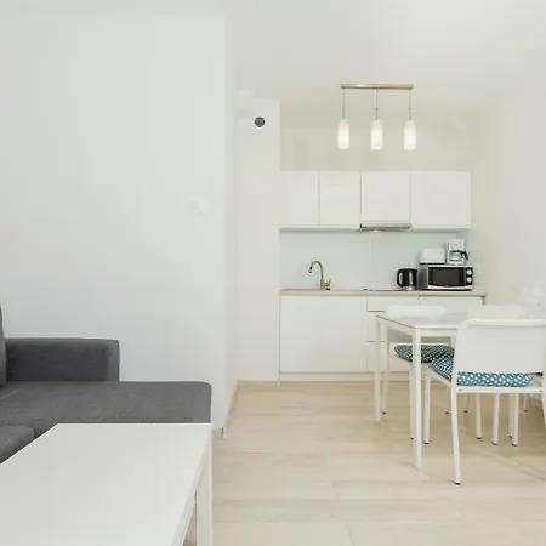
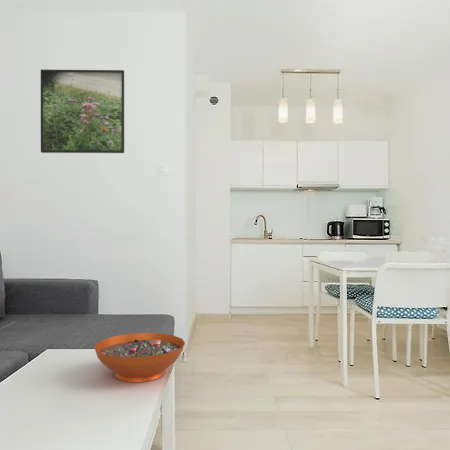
+ decorative bowl (140, 358)
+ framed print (82, 111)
